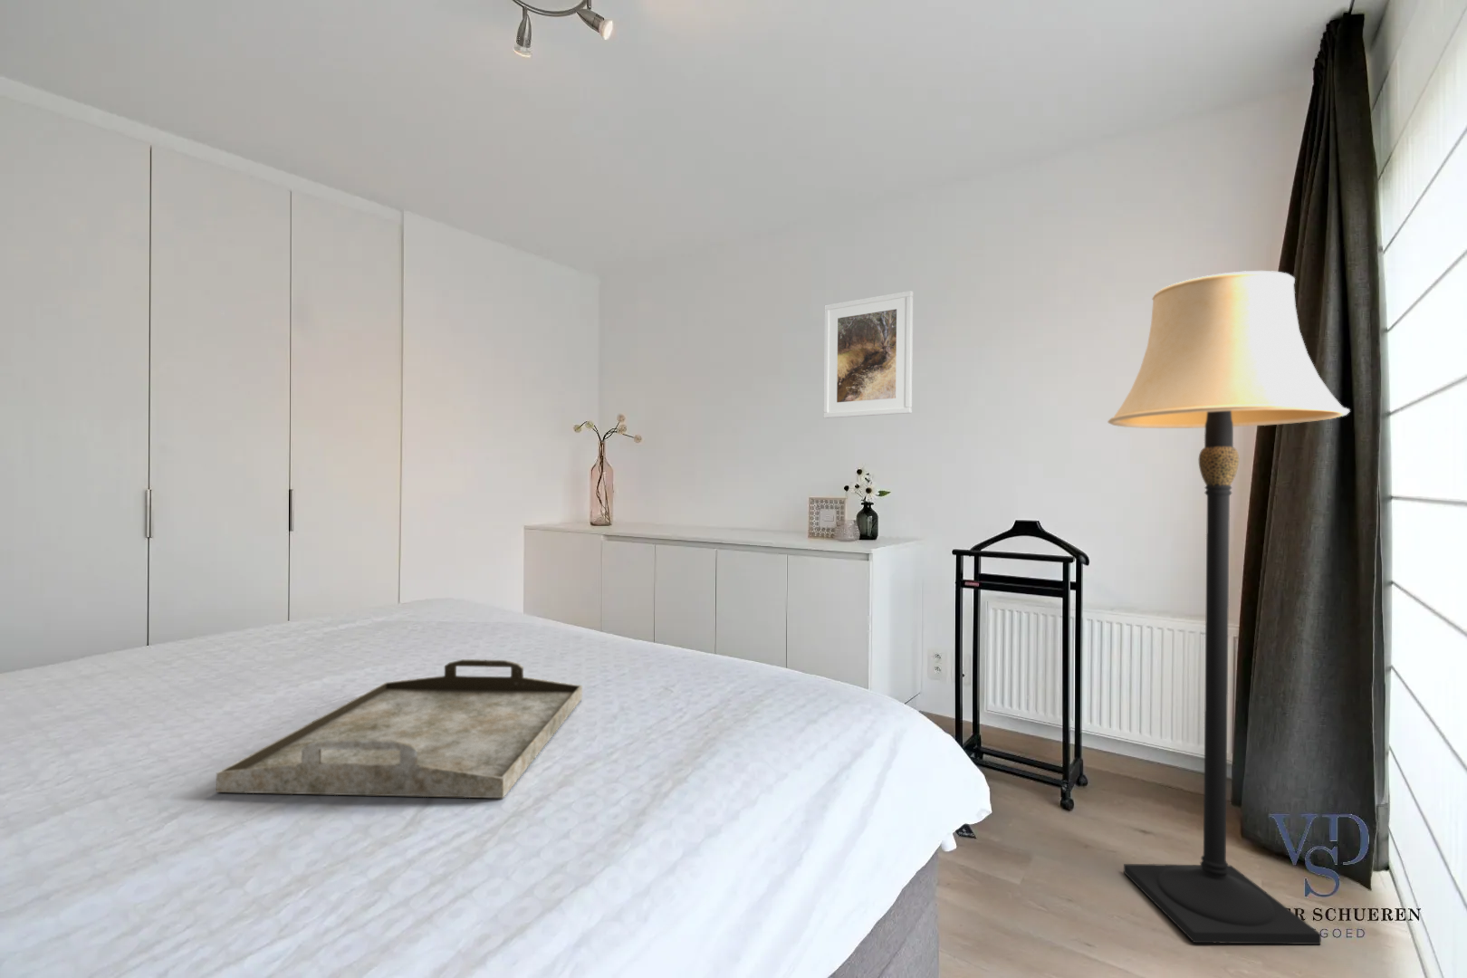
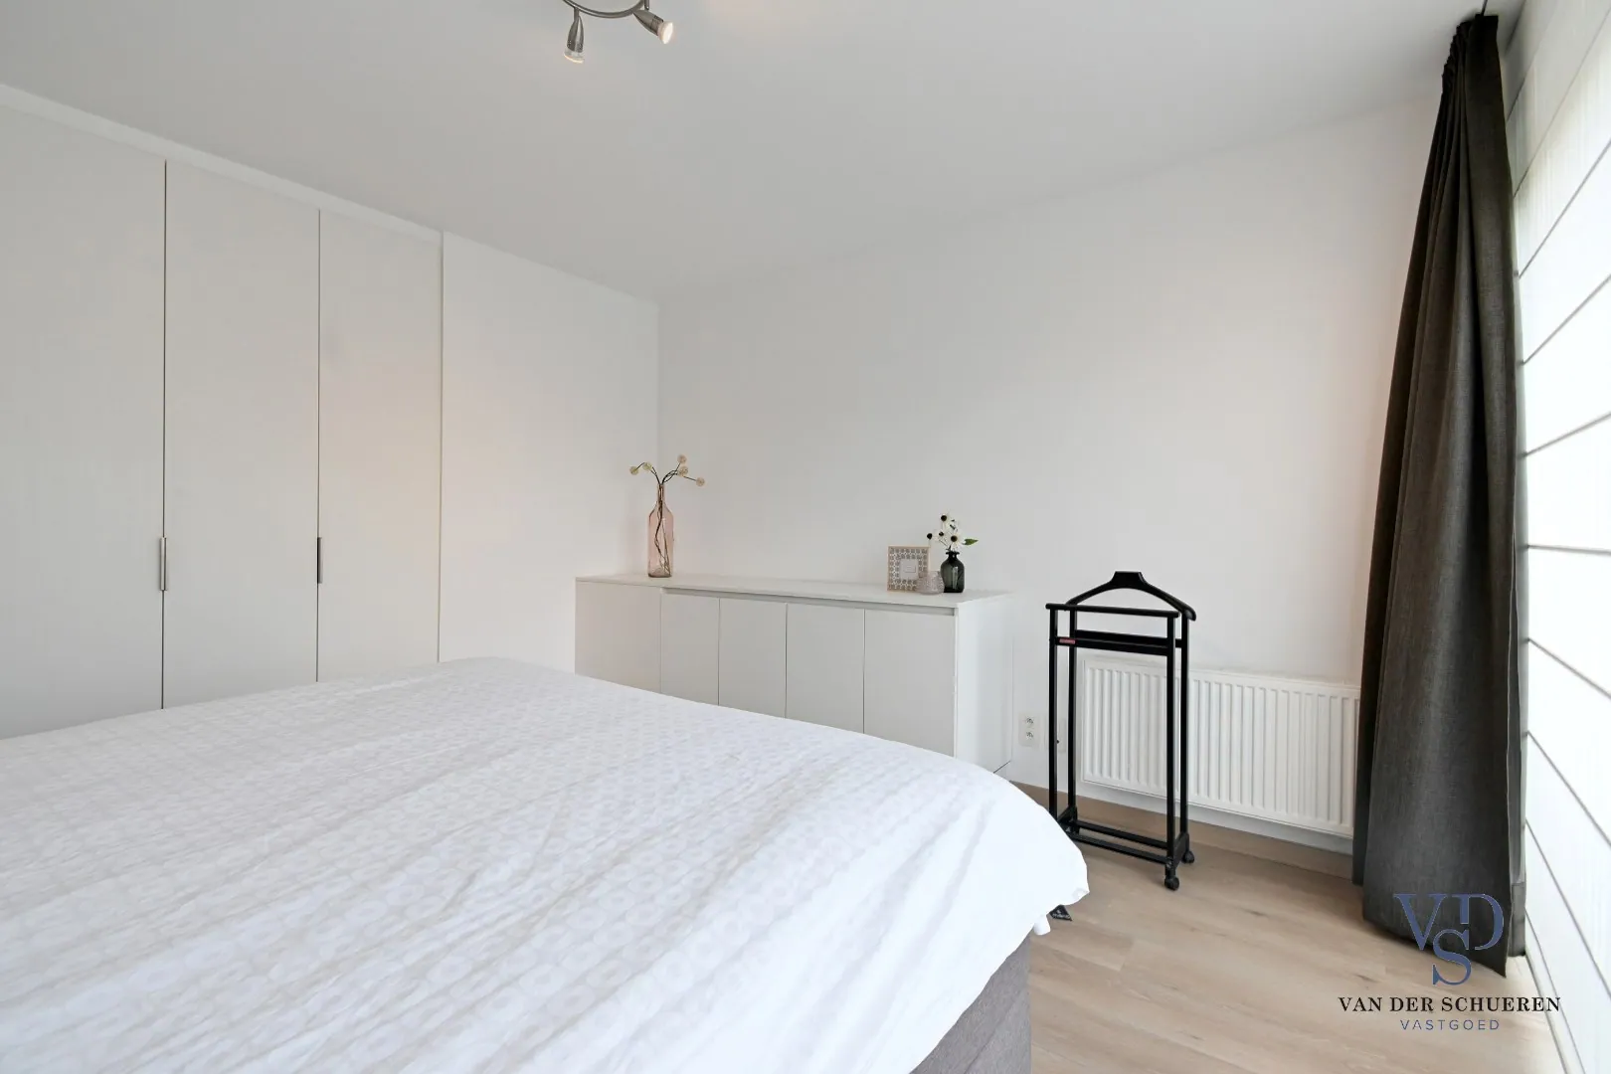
- lamp (1216, 597)
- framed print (866, 357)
- serving tray (433, 715)
